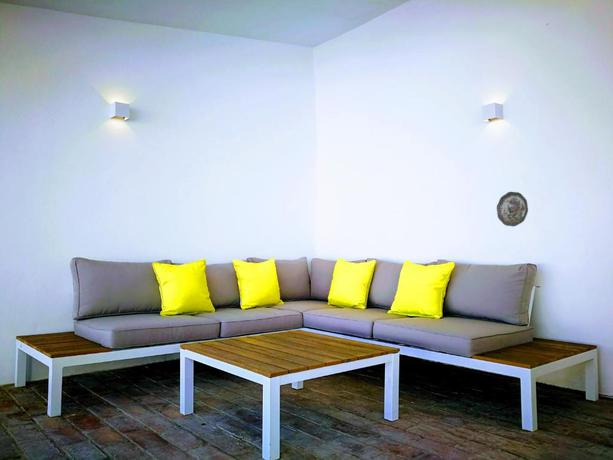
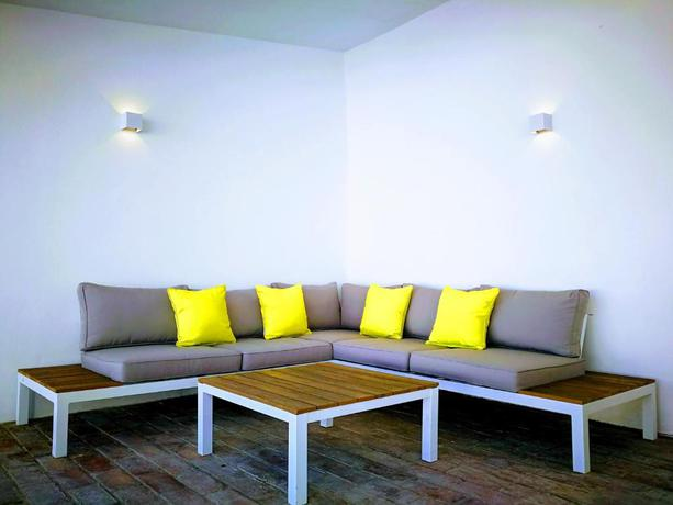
- decorative plate (512, 209)
